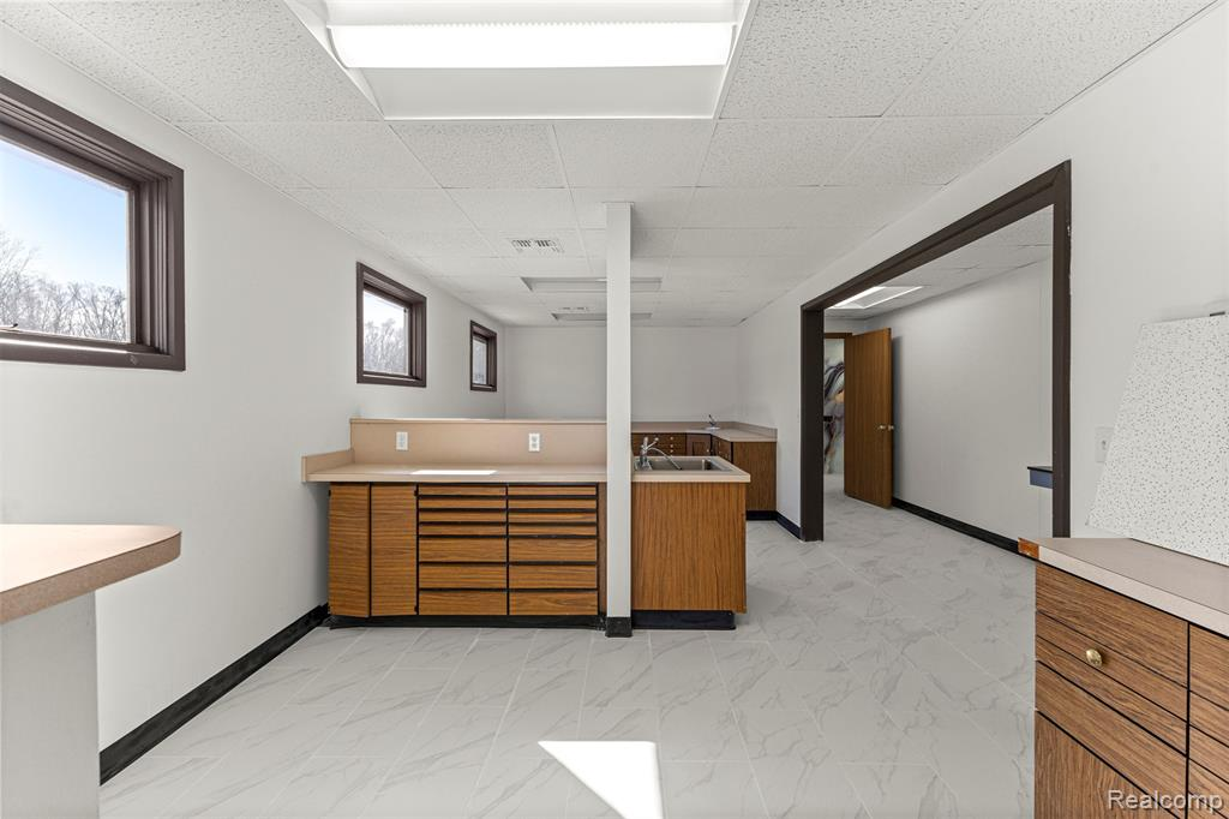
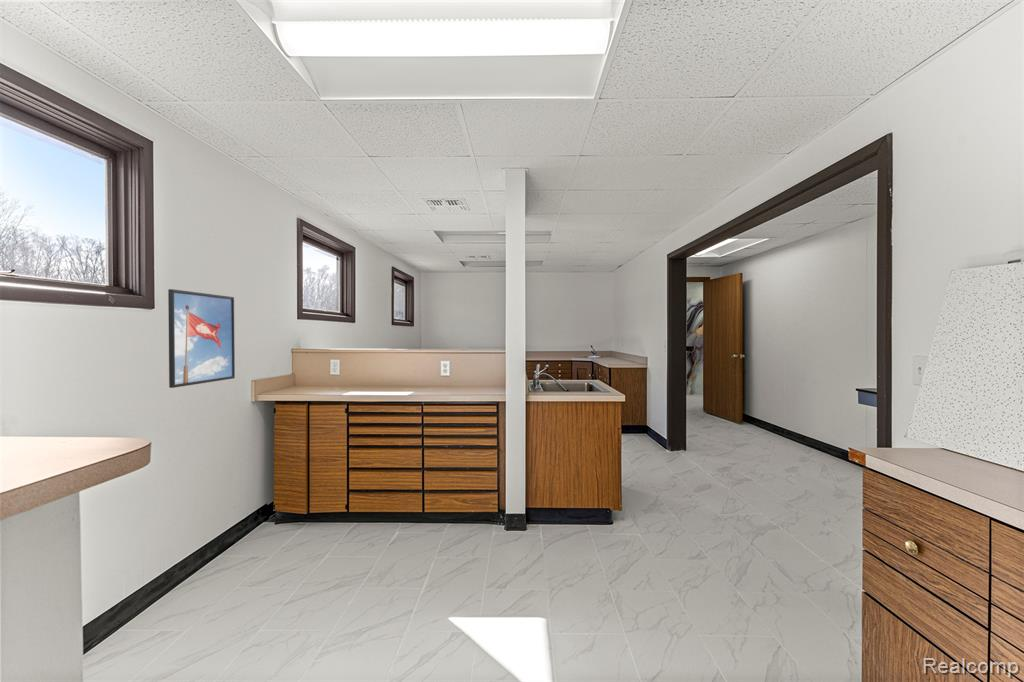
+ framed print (204, 338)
